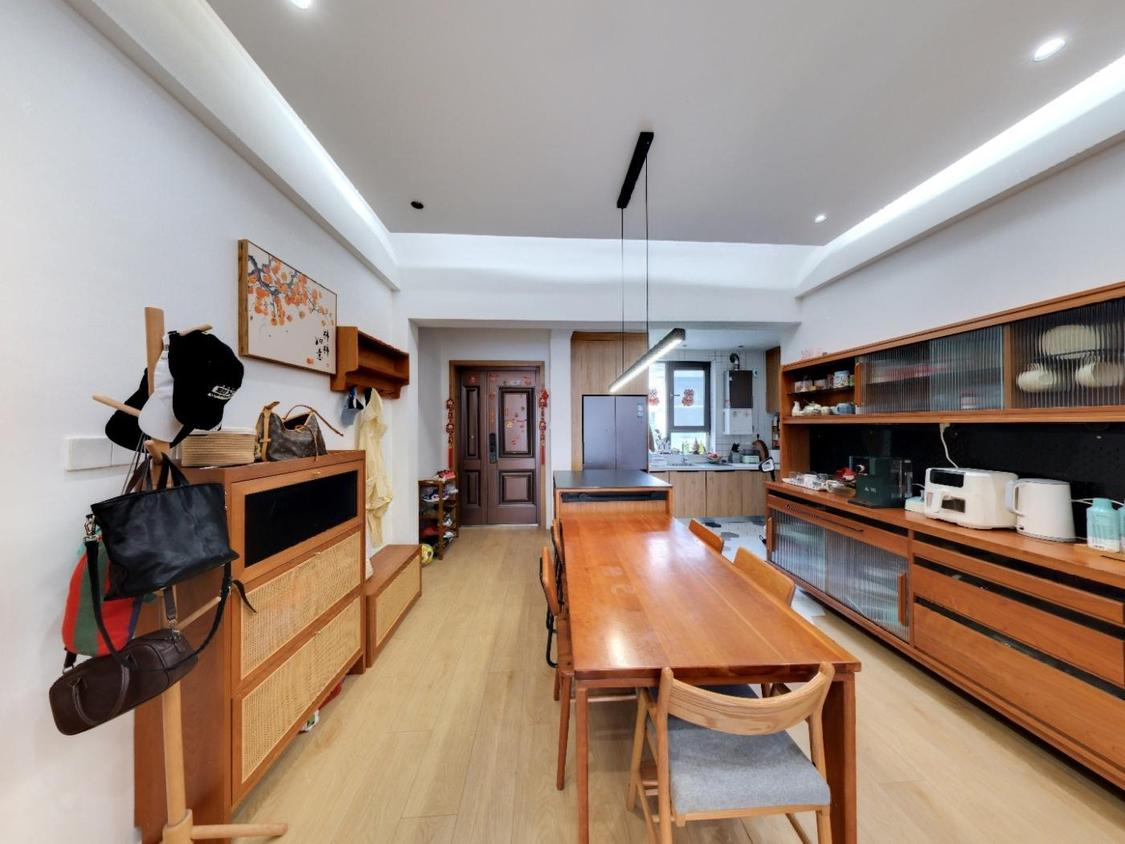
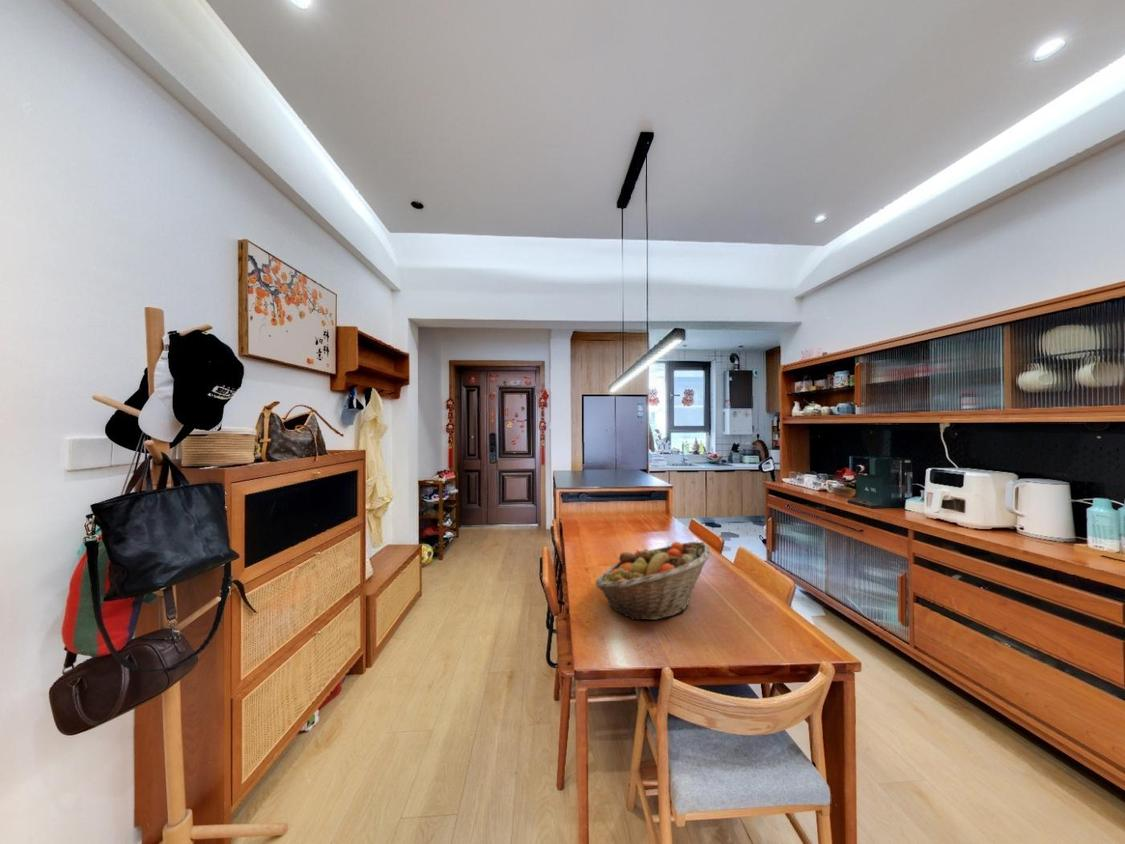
+ fruit basket (654, 573)
